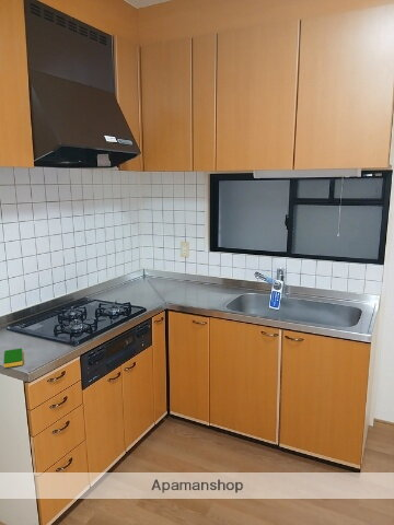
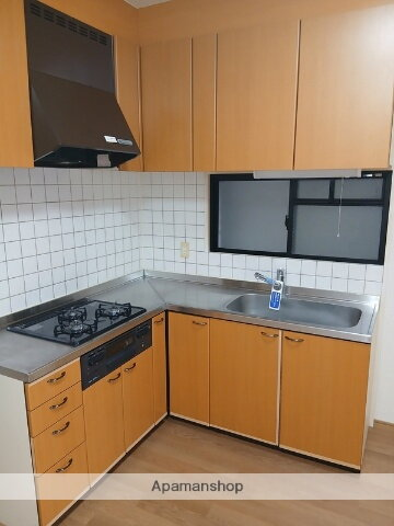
- dish sponge (13, 357)
